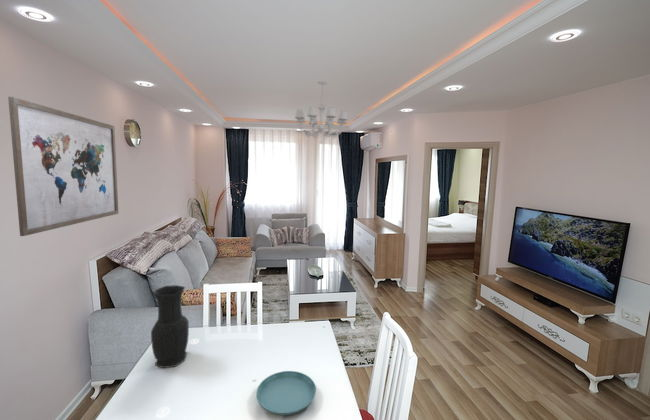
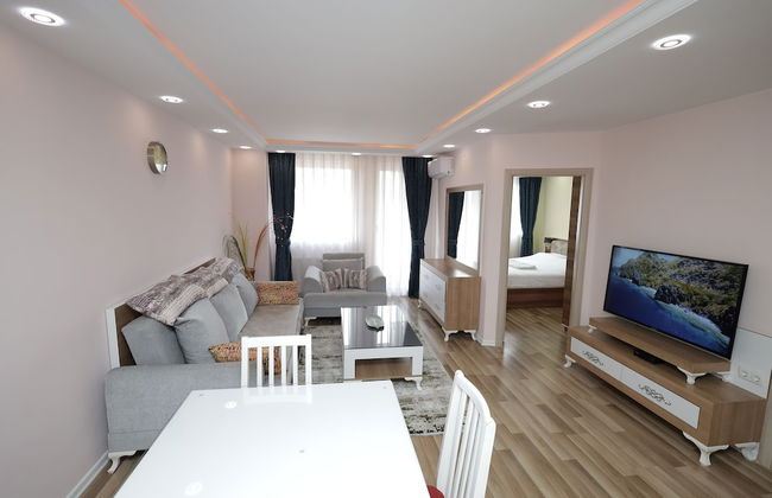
- chandelier (321, 113)
- saucer (286, 393)
- wall art (77, 169)
- vase (170, 325)
